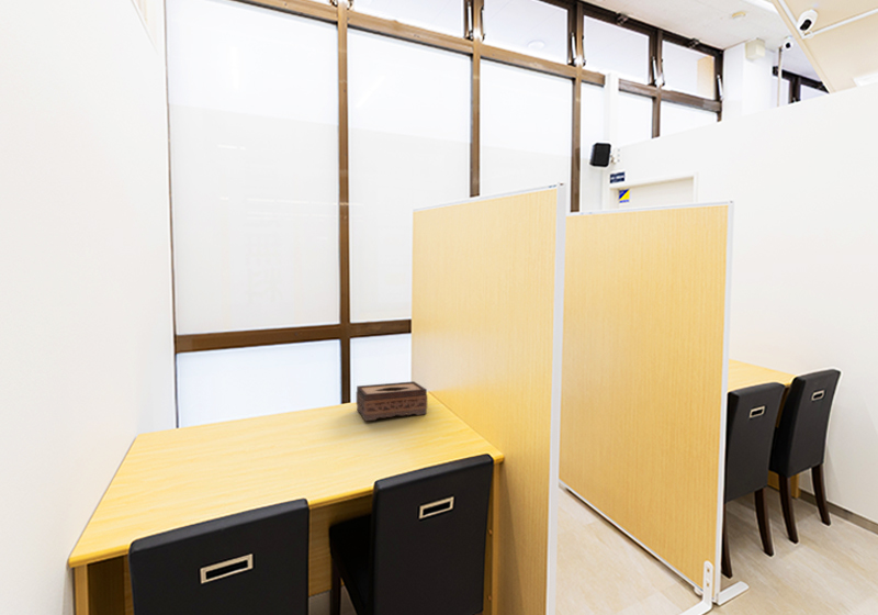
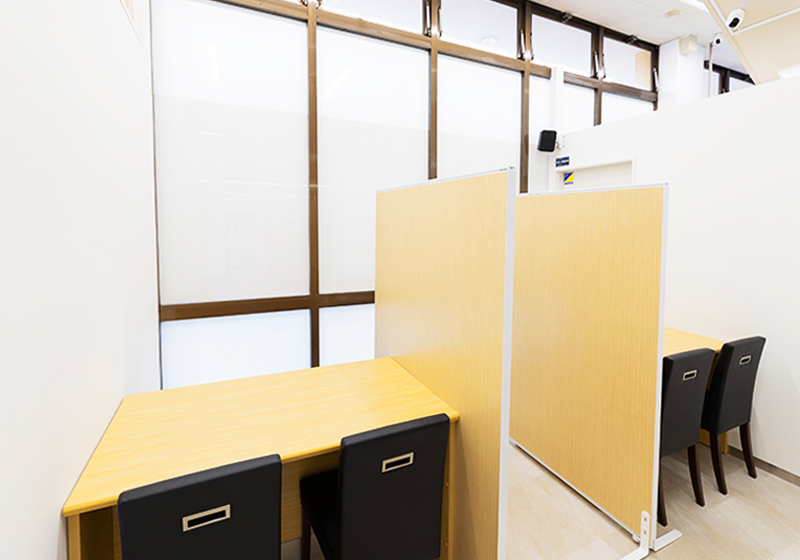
- tissue box (391, 400)
